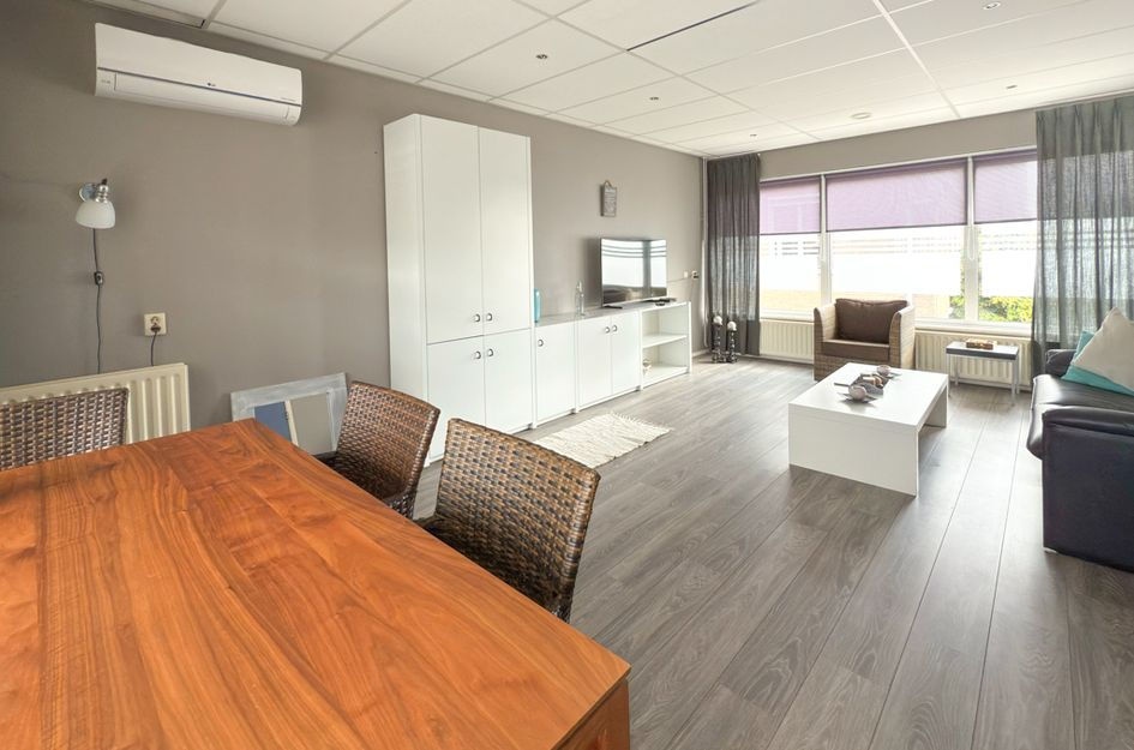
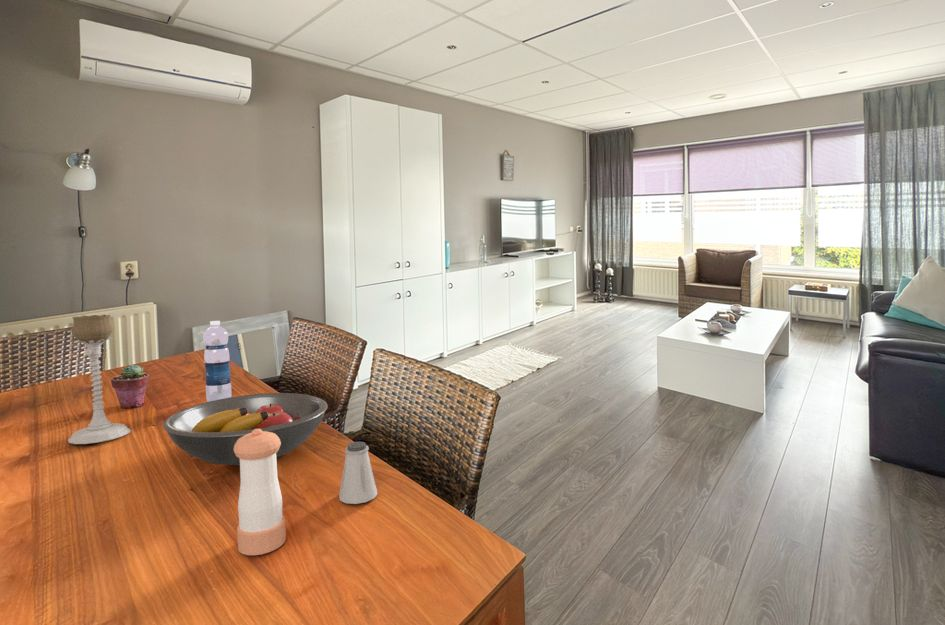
+ pepper shaker (259, 486)
+ saltshaker (357, 469)
+ candle holder (96, 376)
+ fruit bowl (251, 426)
+ potted succulent (131, 384)
+ water bottle (217, 362)
